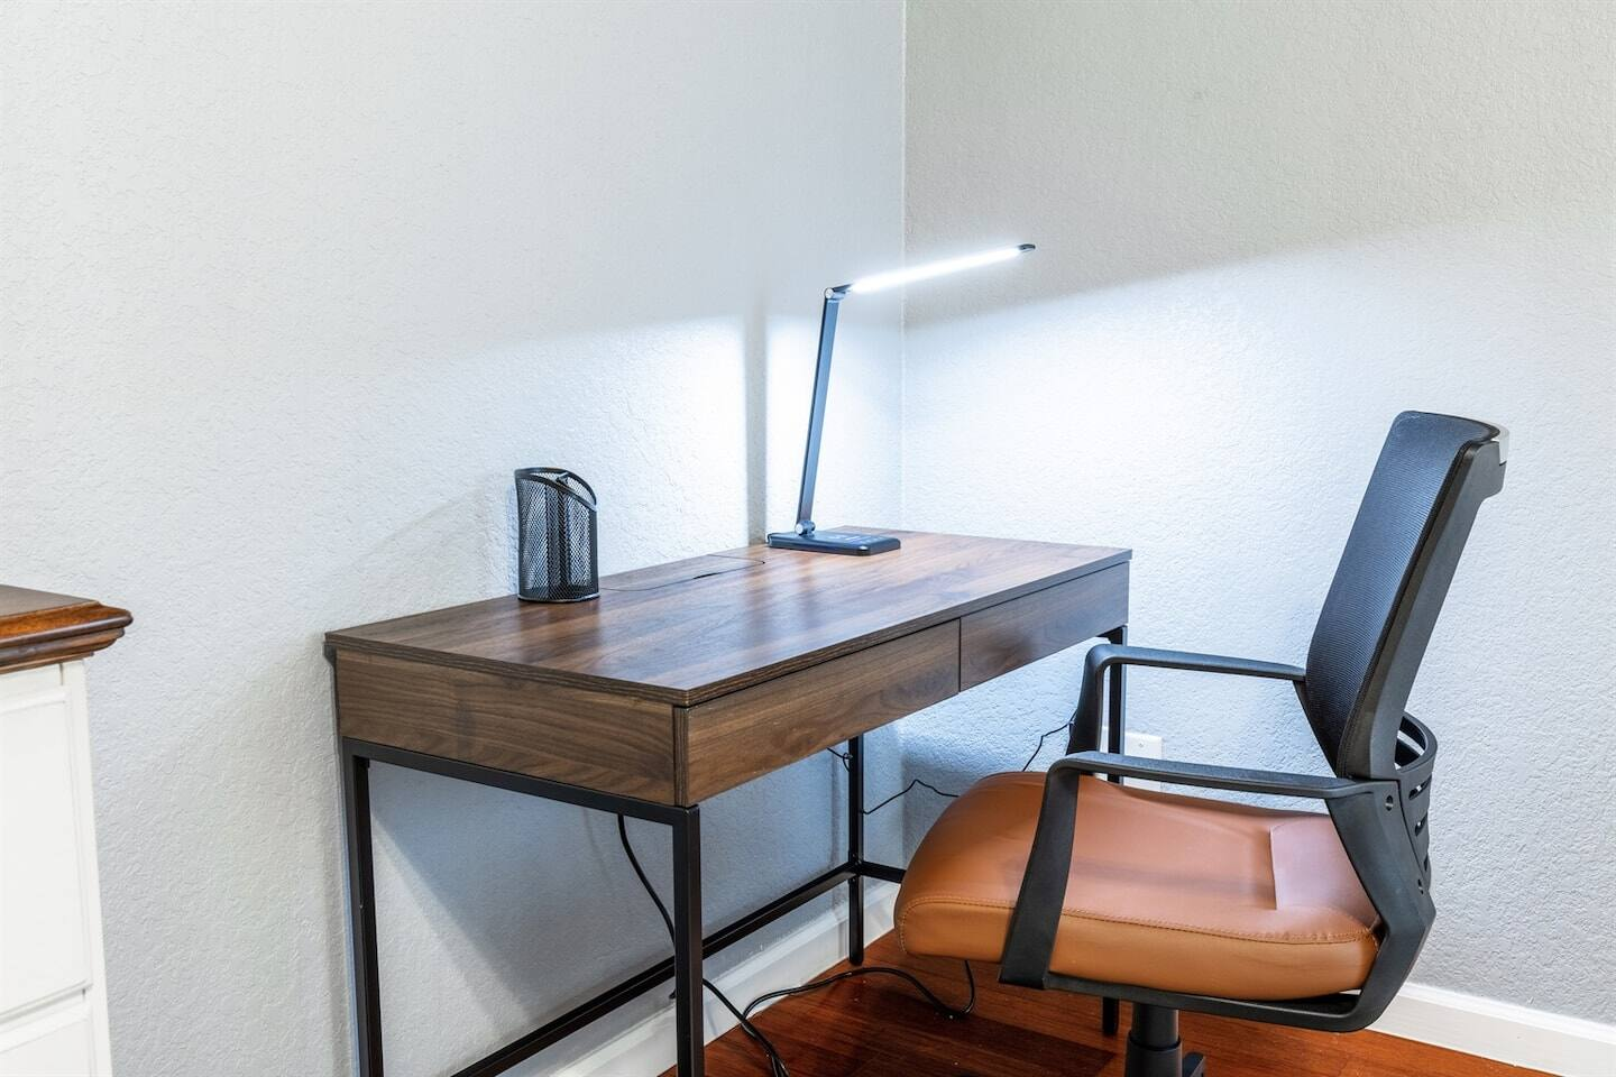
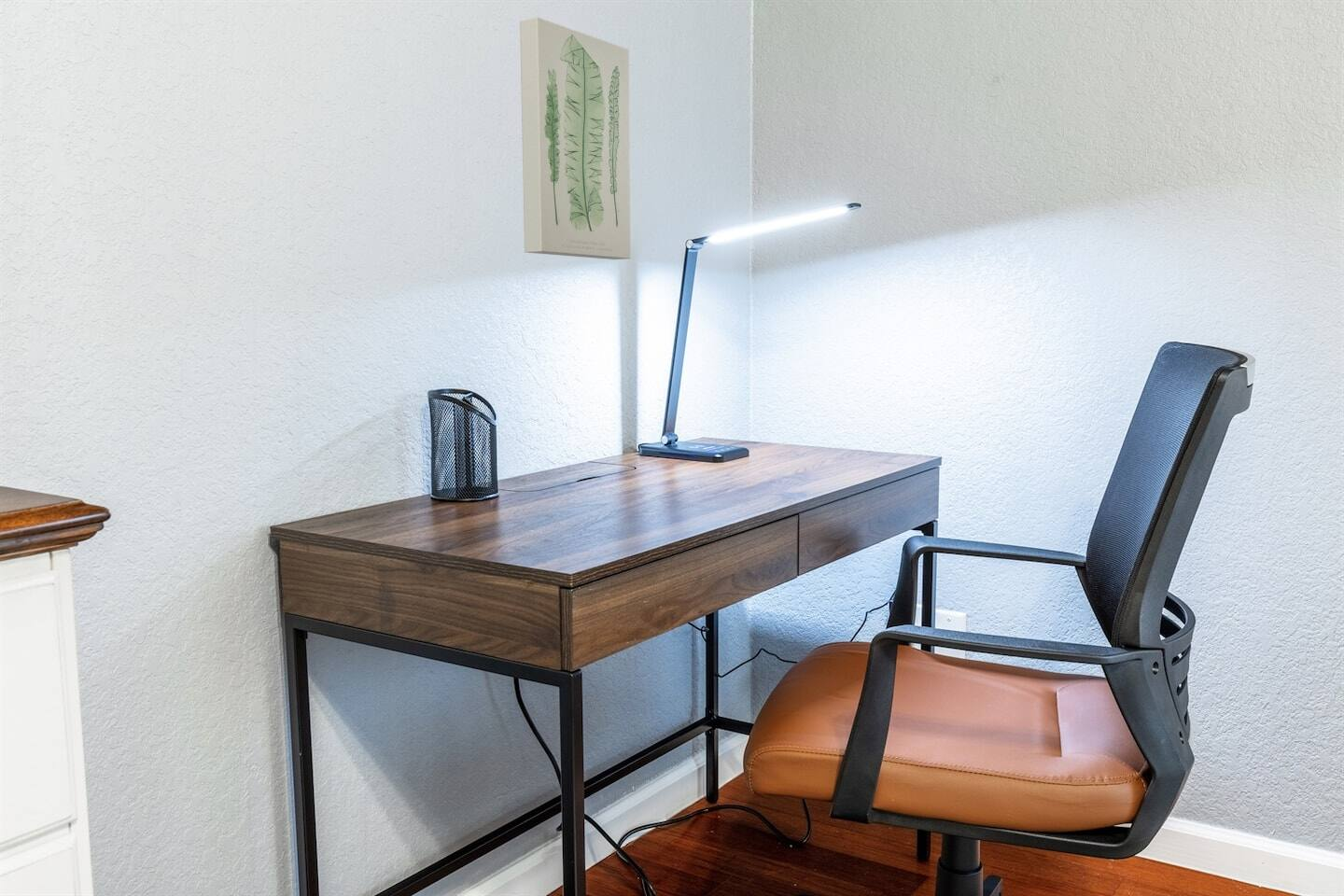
+ wall art (579, 147)
